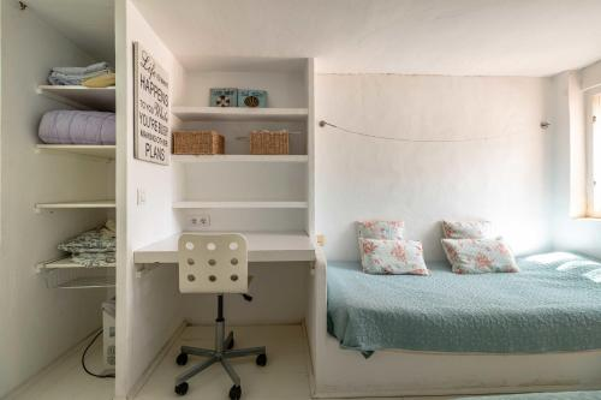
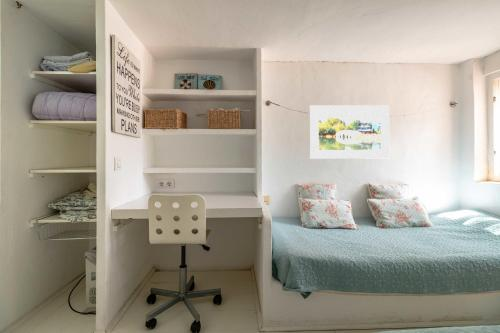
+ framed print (349, 132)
